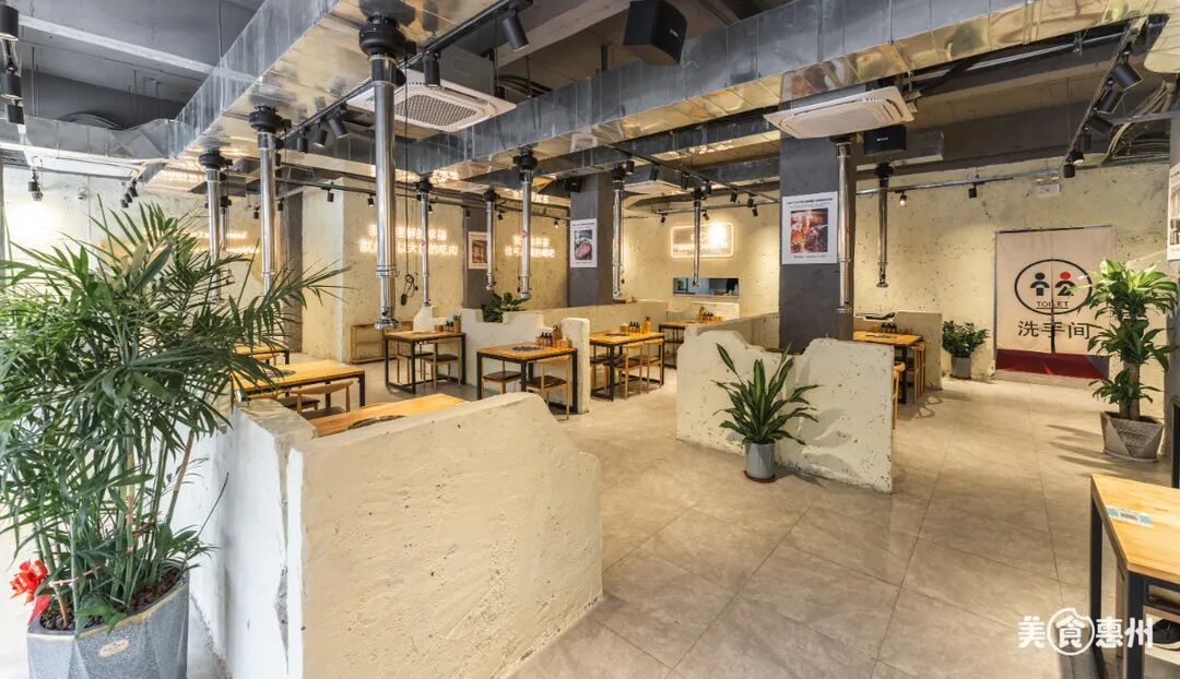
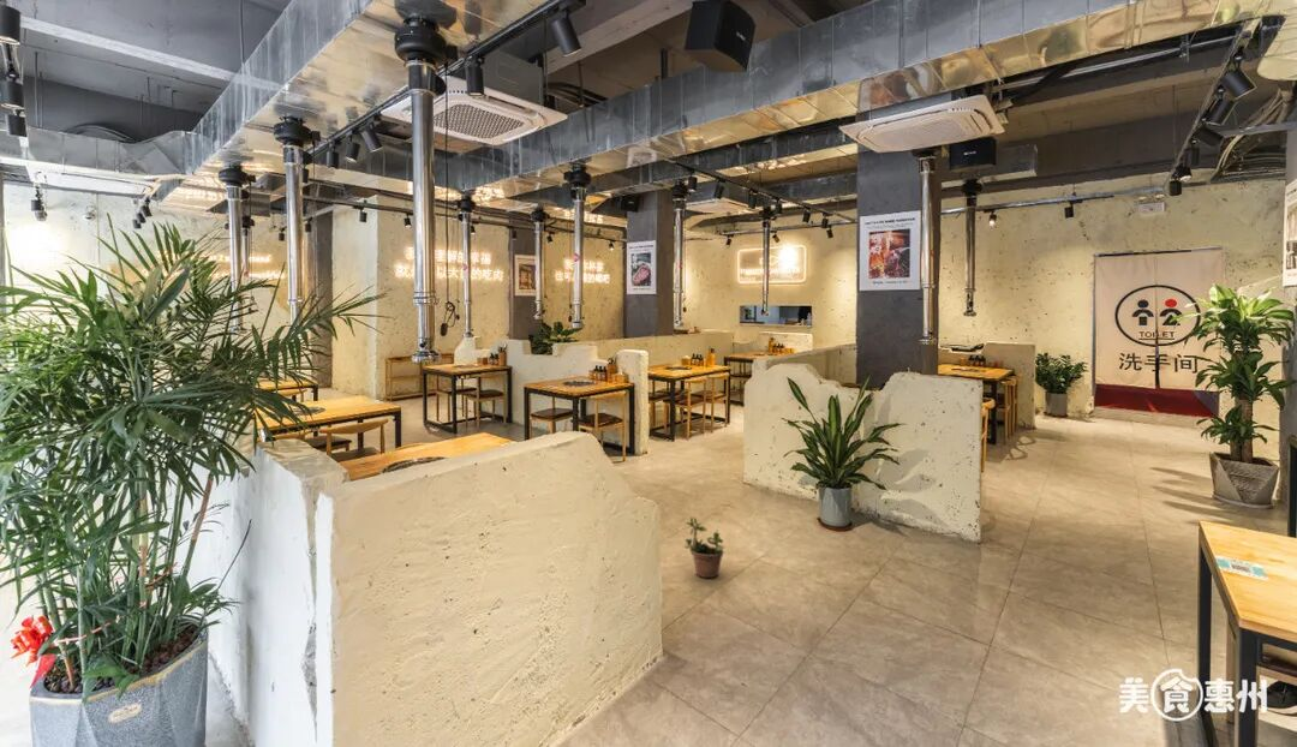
+ potted plant (706, 544)
